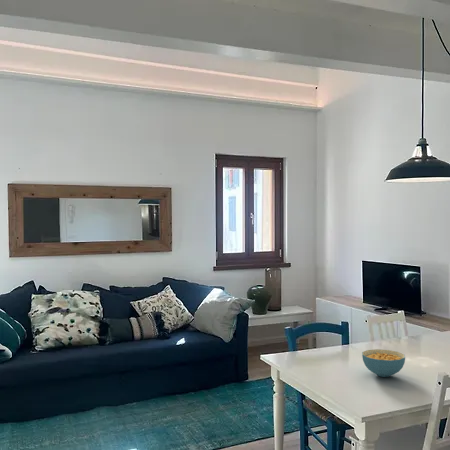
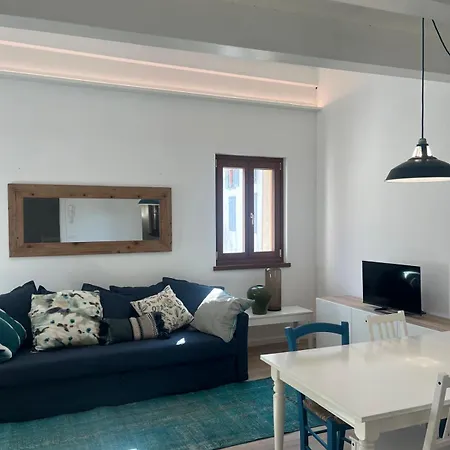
- cereal bowl (383, 364)
